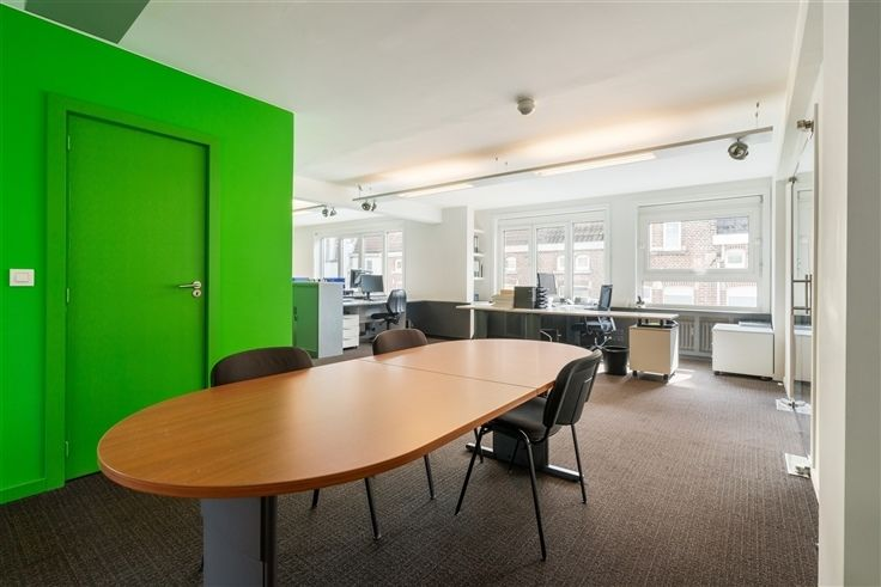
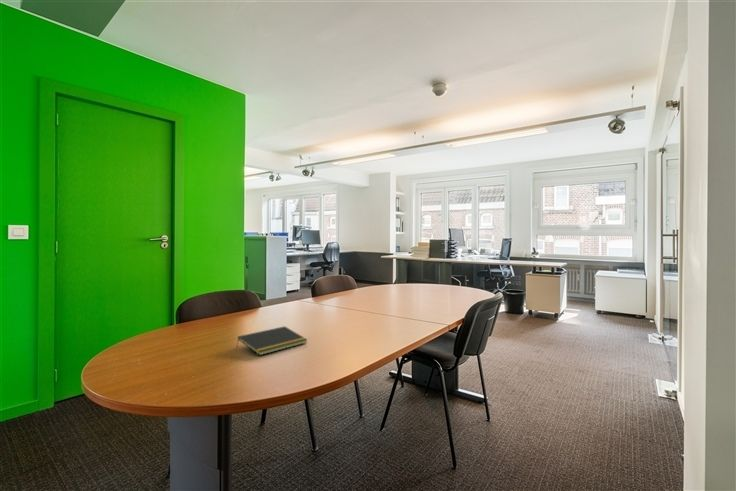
+ notepad (273, 339)
